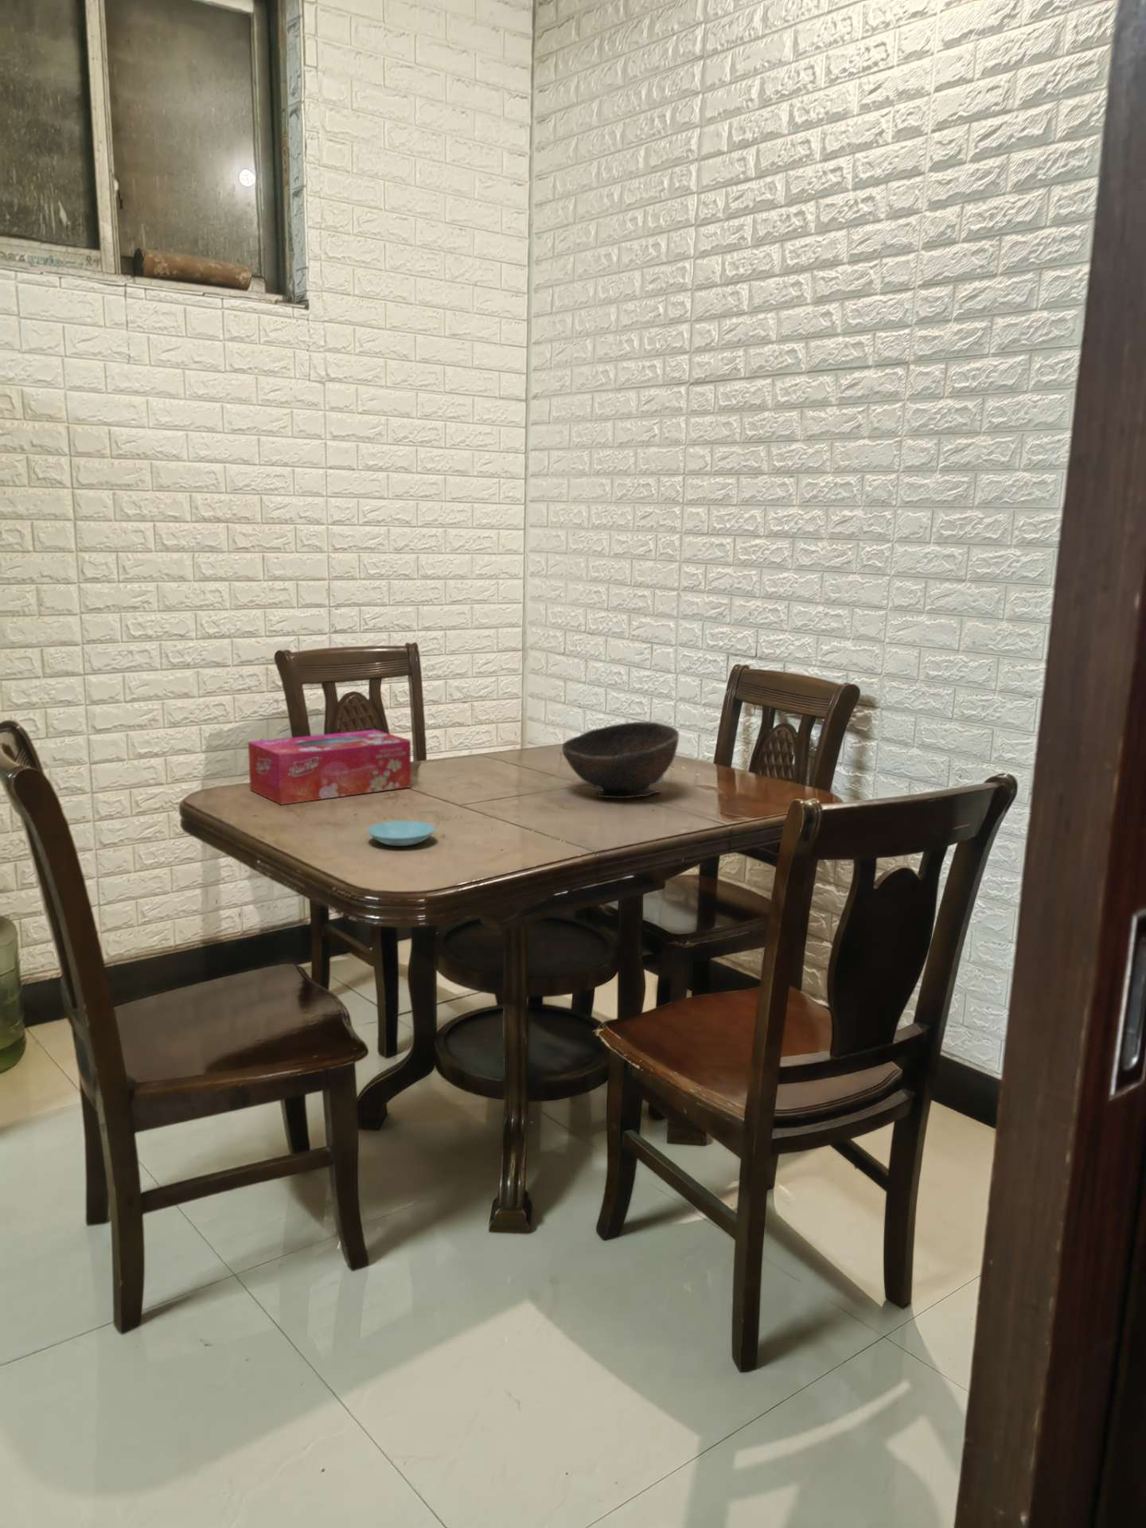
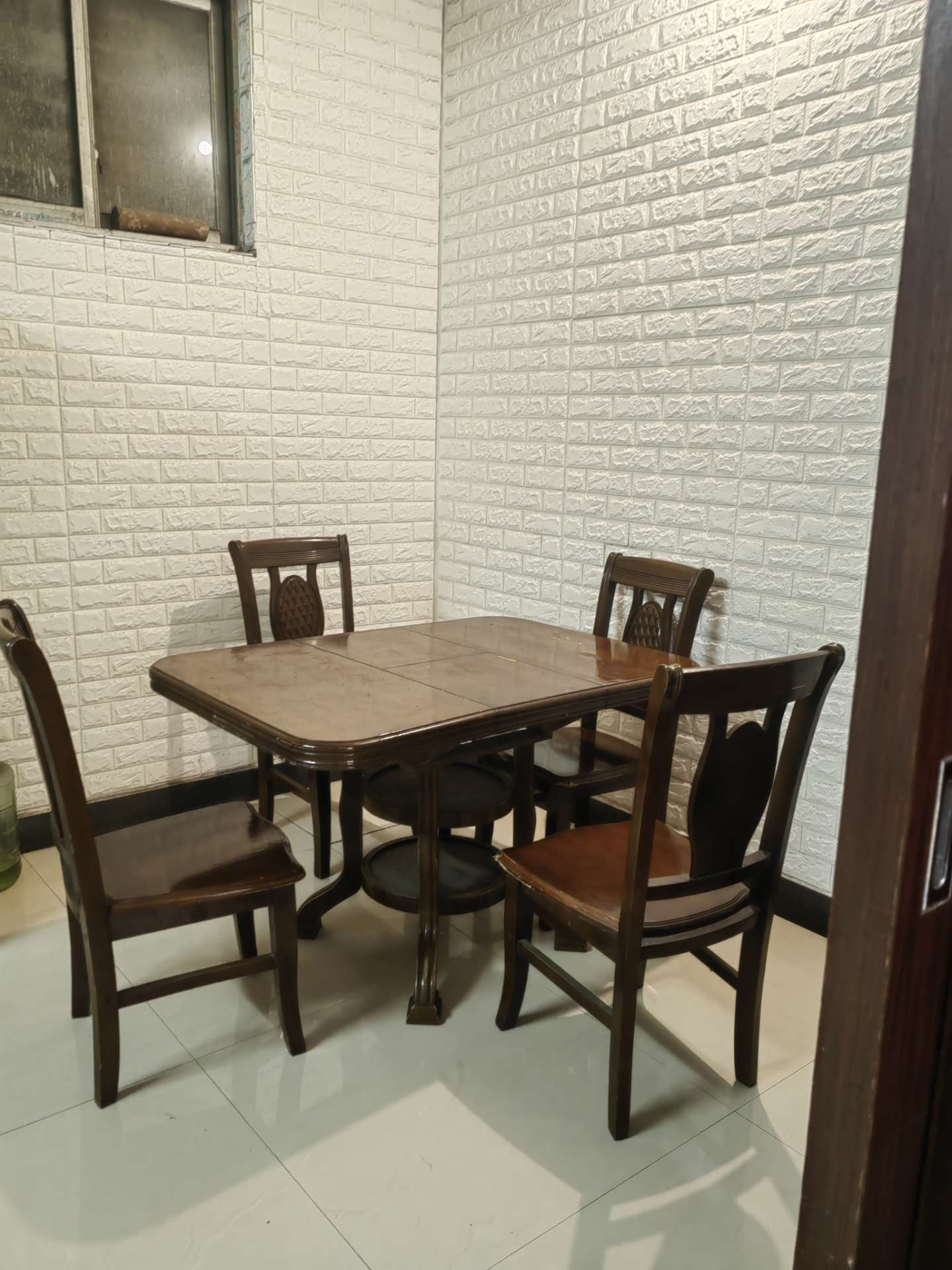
- saucer (401, 835)
- tissue box (330, 765)
- bowl (624, 762)
